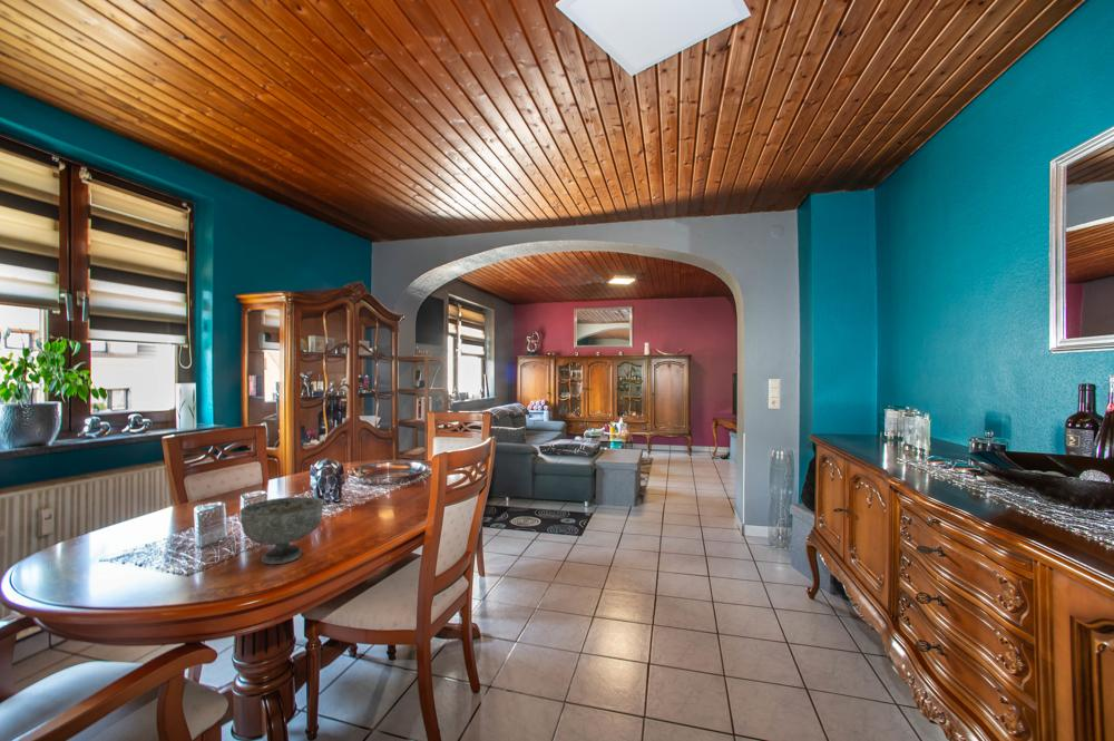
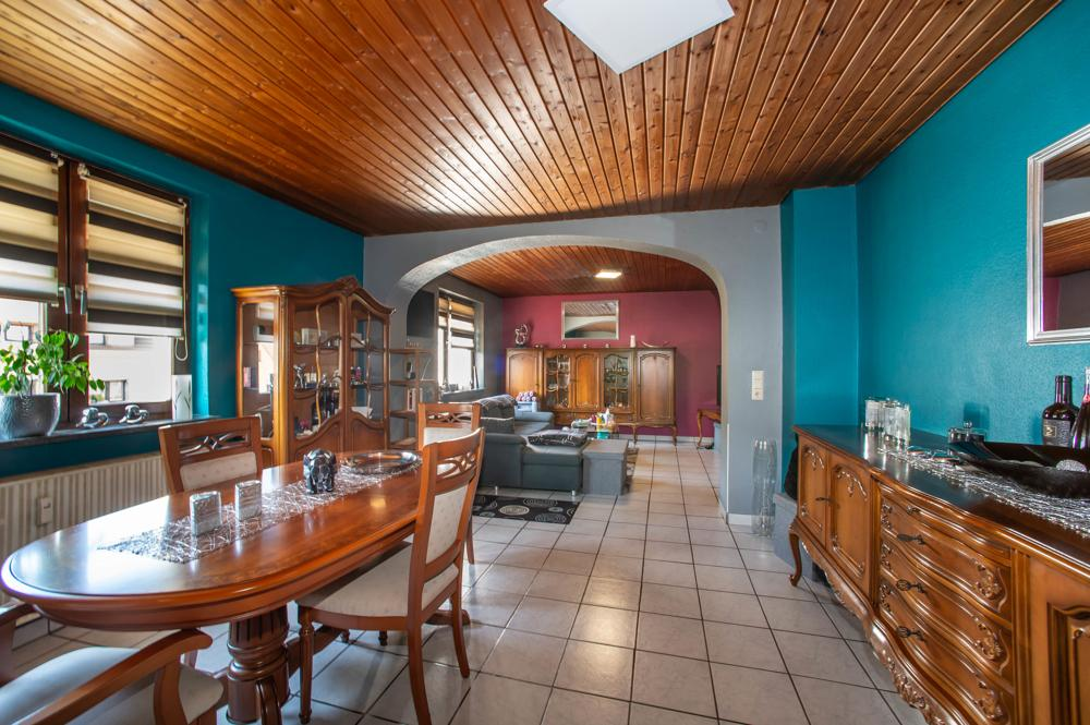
- bowl (283, 529)
